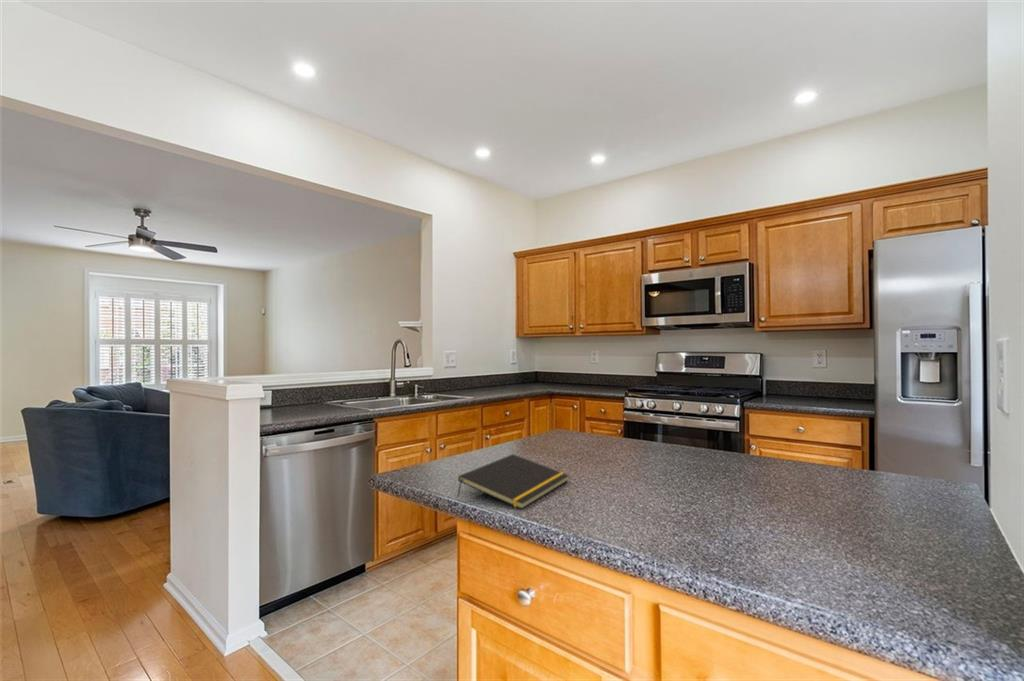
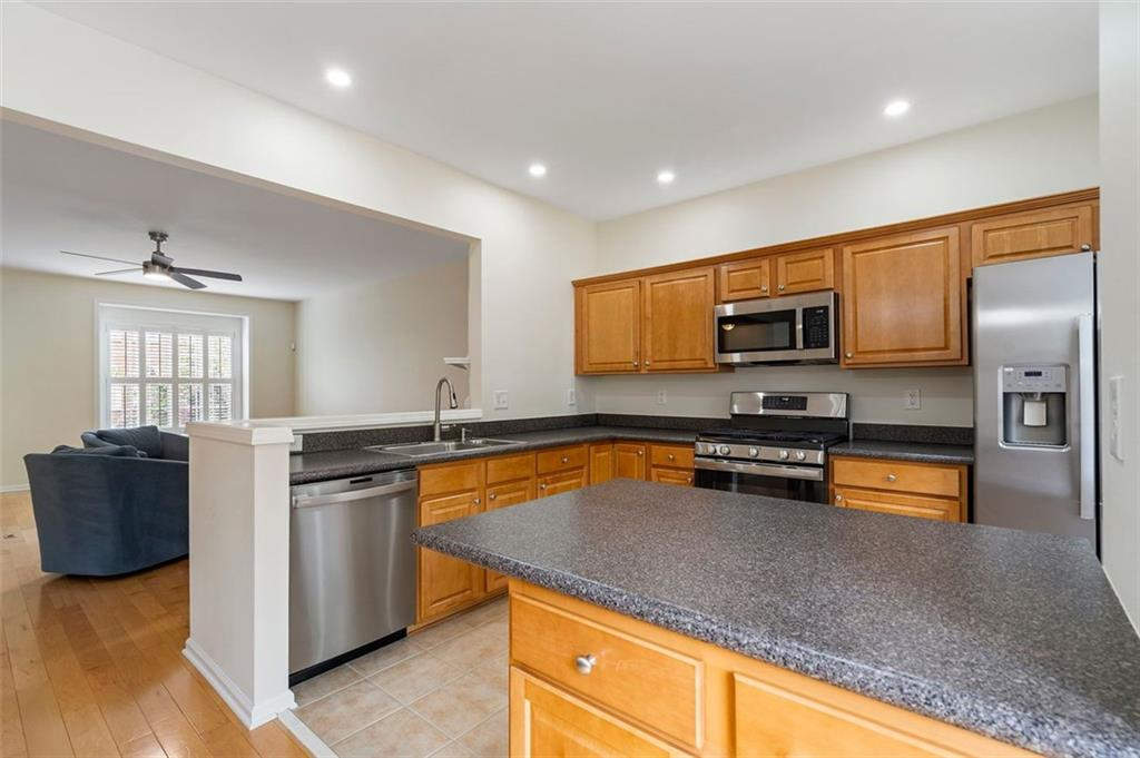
- notepad (516, 478)
